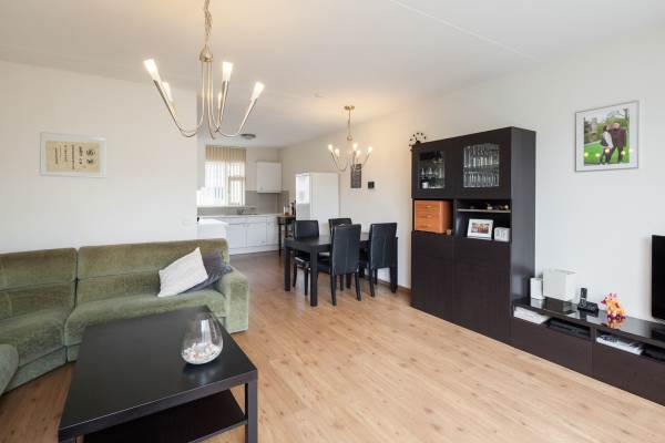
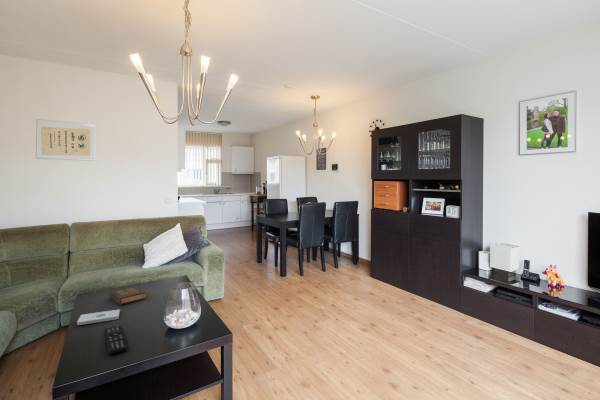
+ hardback book (127, 295)
+ remote control (115, 338)
+ notepad (99, 316)
